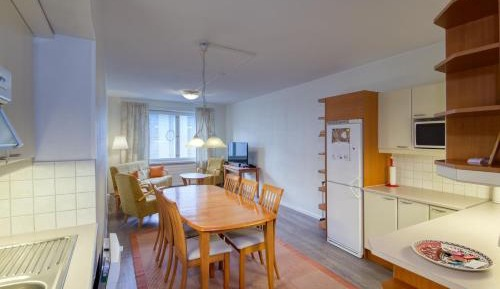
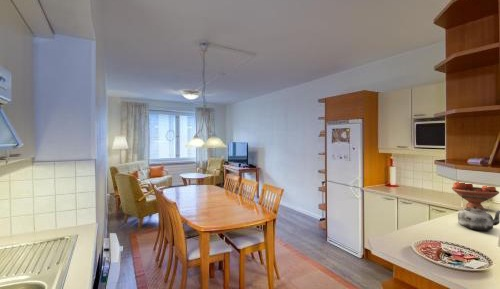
+ fruit bowl (474, 195)
+ kettle (479, 212)
